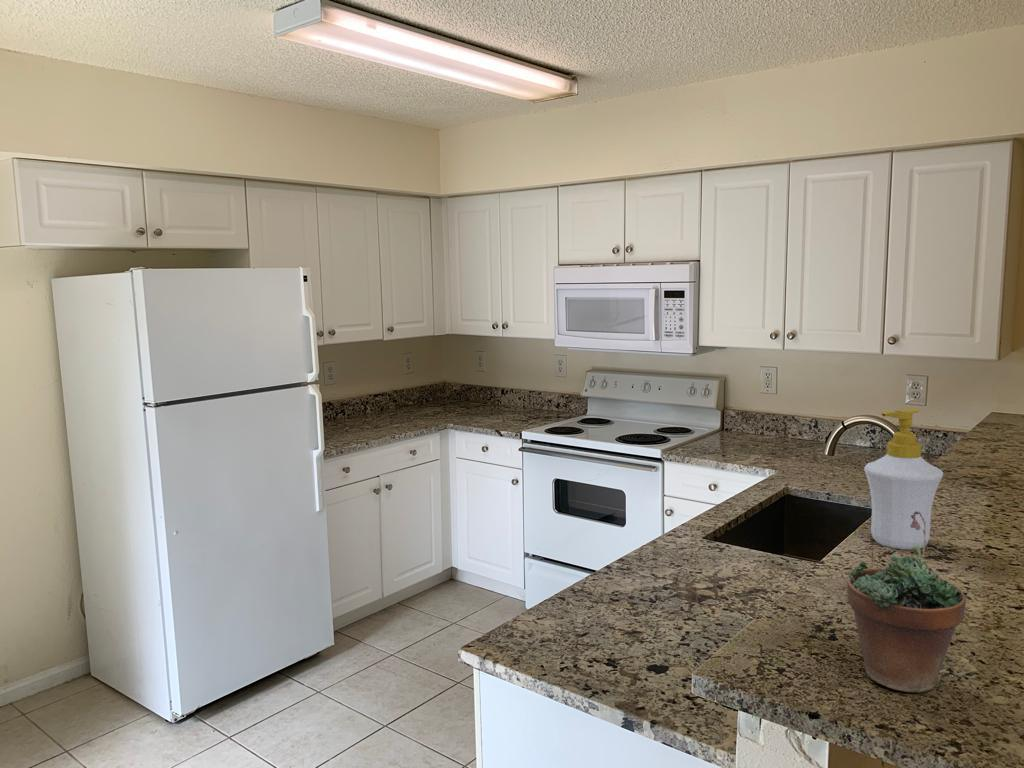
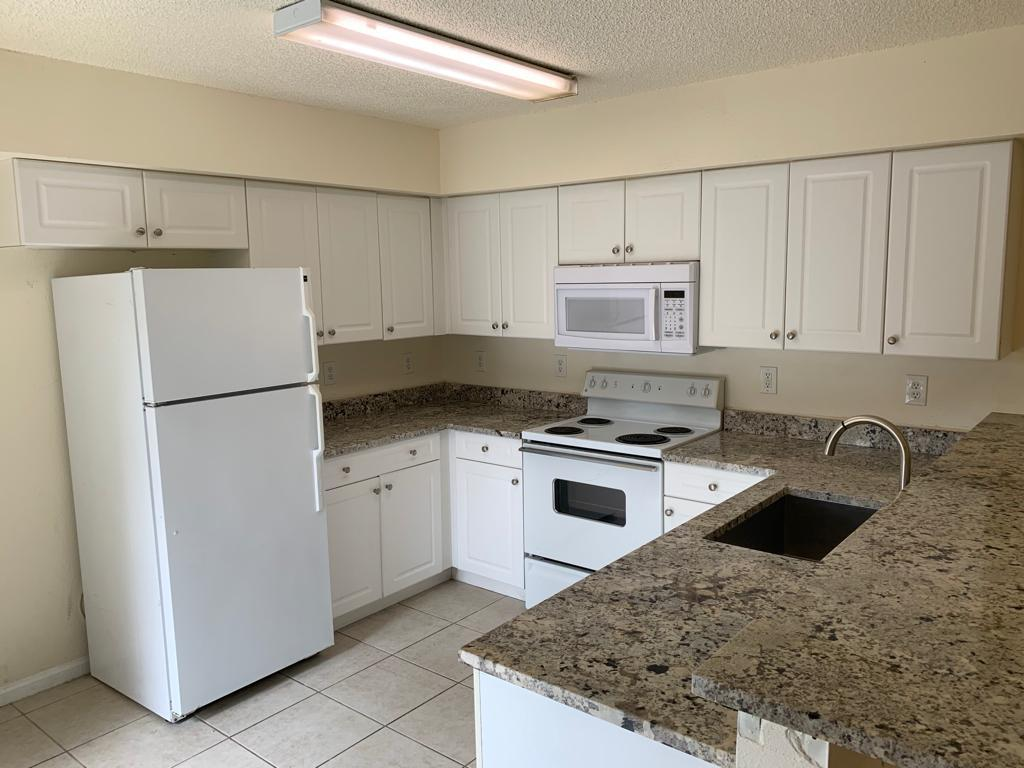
- soap bottle (902, 477)
- succulent plant (904, 595)
